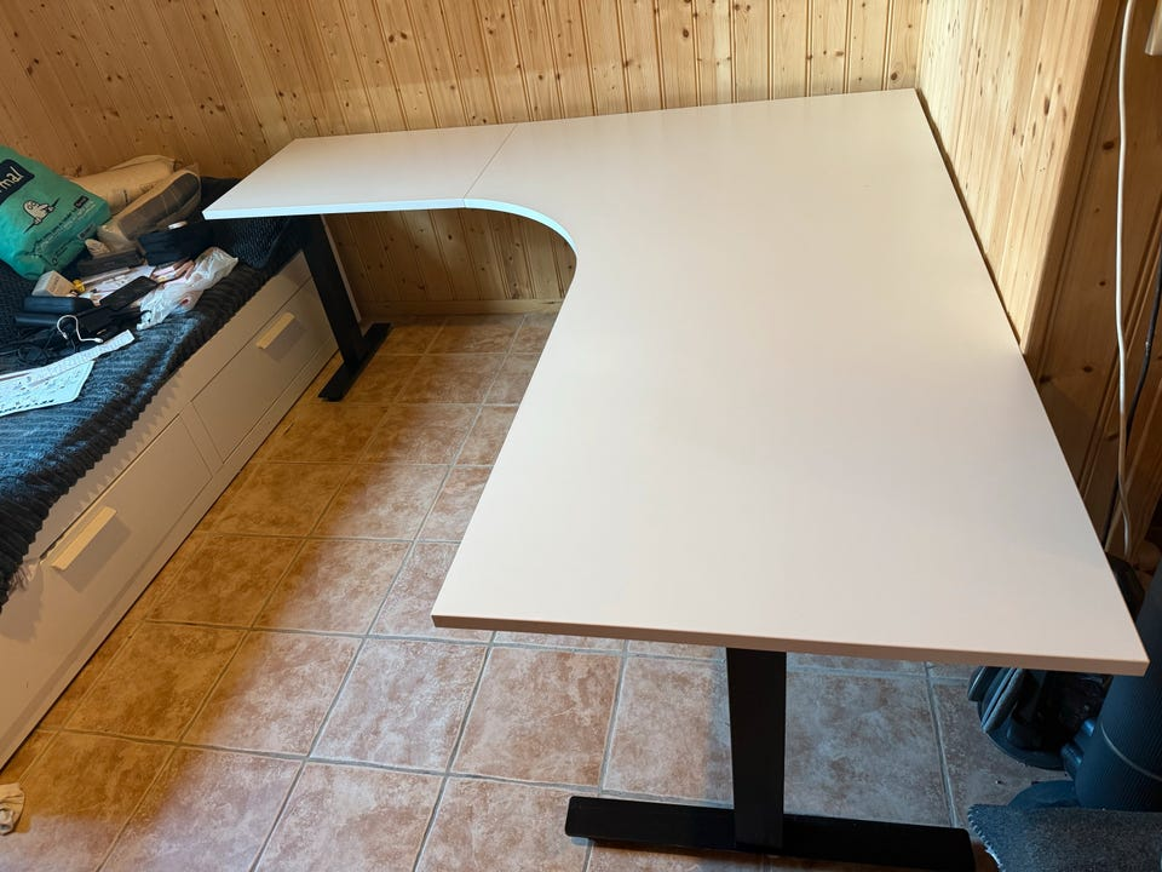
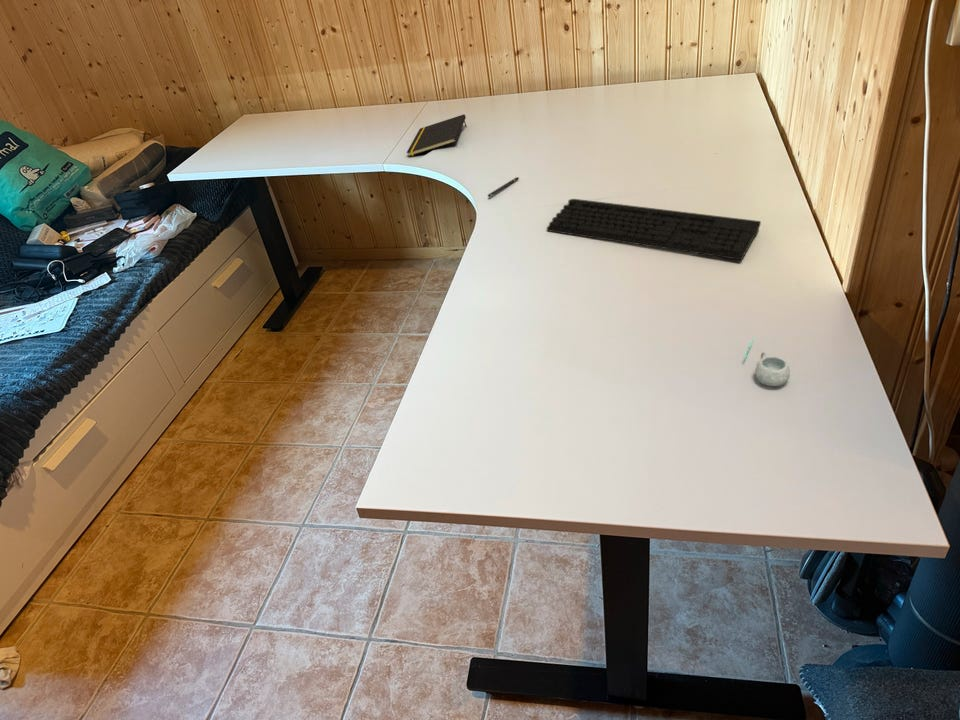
+ mug (763, 359)
+ keyboard (648, 225)
+ pen (504, 186)
+ notepad (437, 134)
